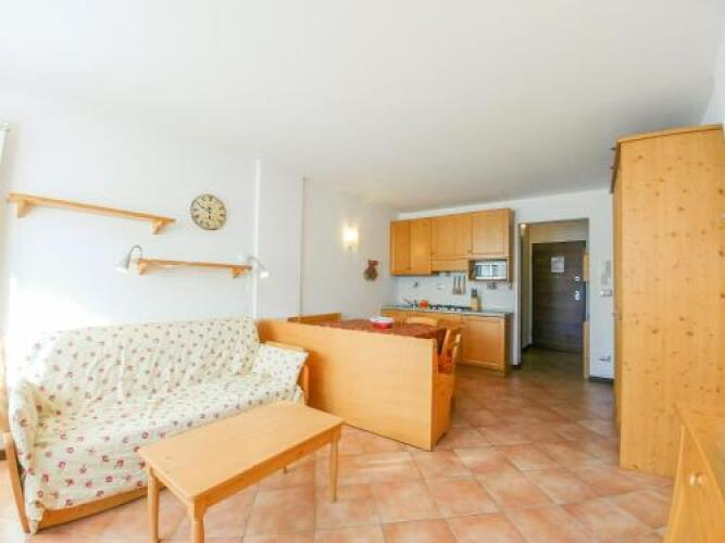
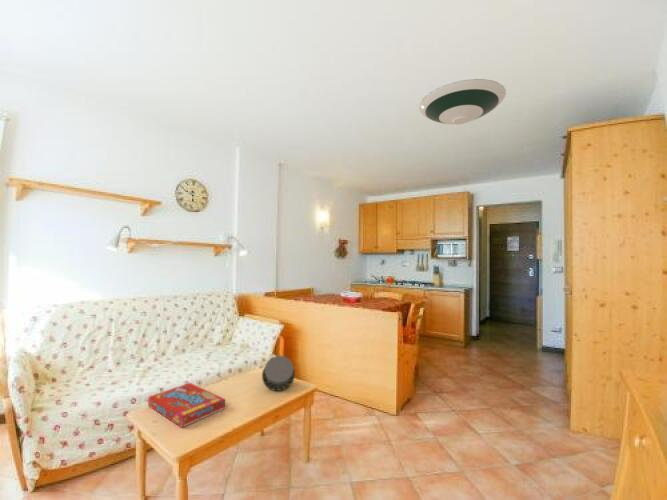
+ drum (278, 372)
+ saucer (460, 112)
+ snack box (186, 402)
